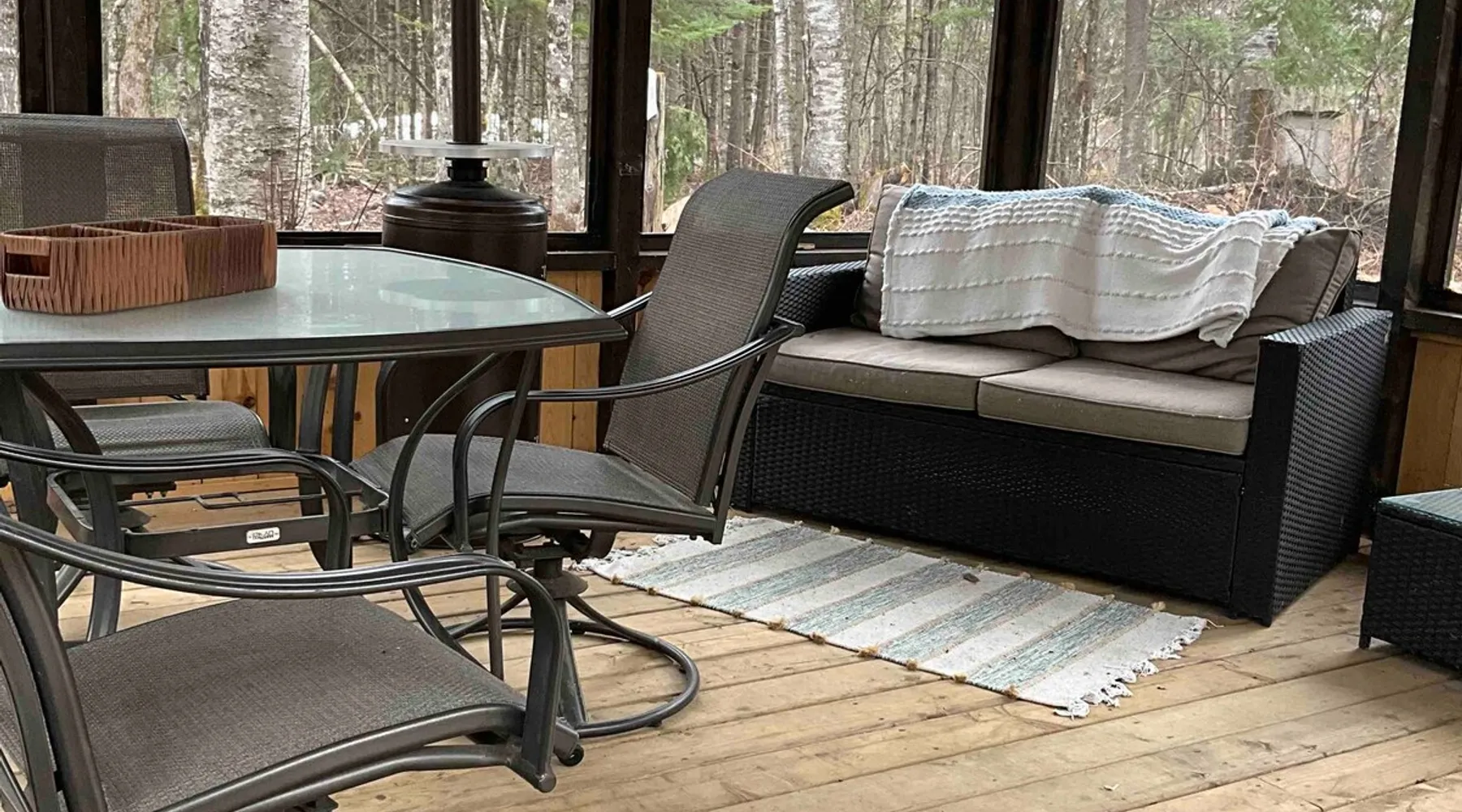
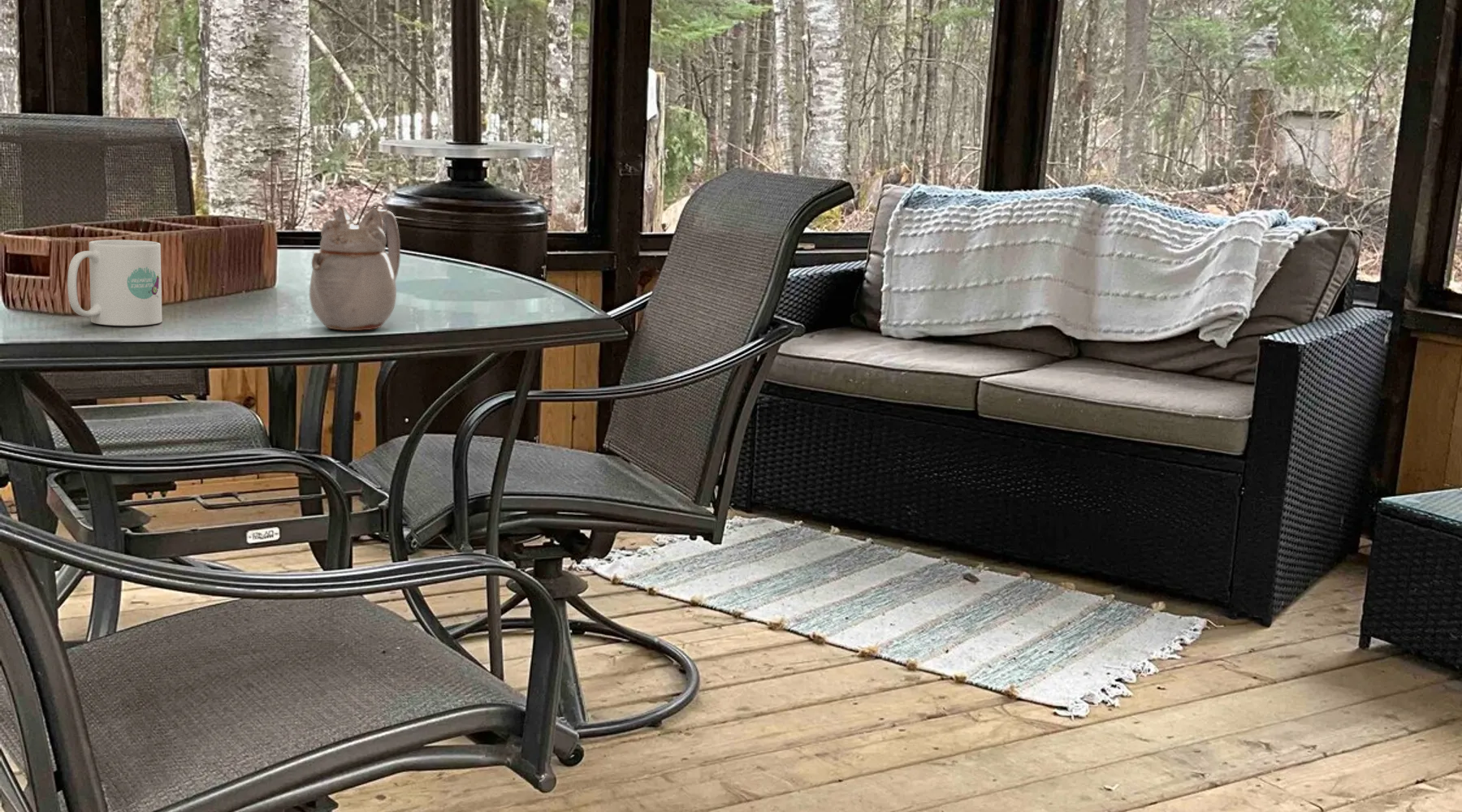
+ mug (113, 283)
+ teapot (357, 266)
